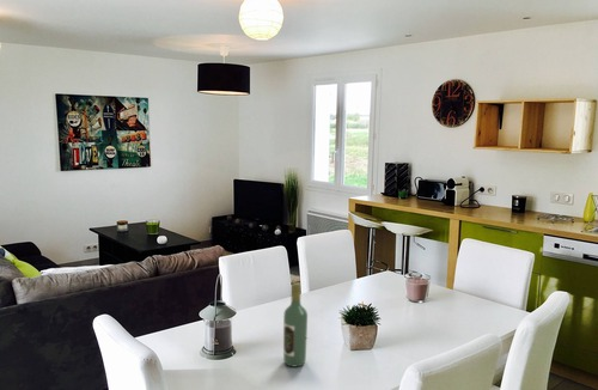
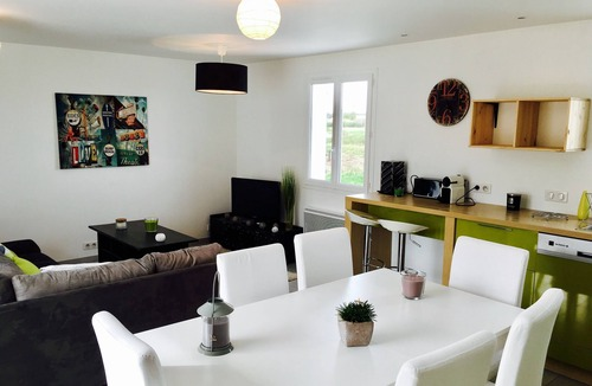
- wine bottle (294, 323)
